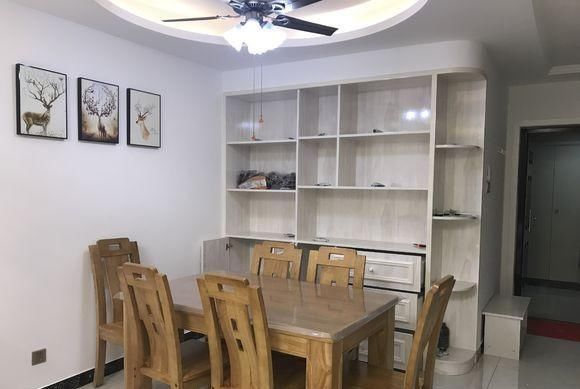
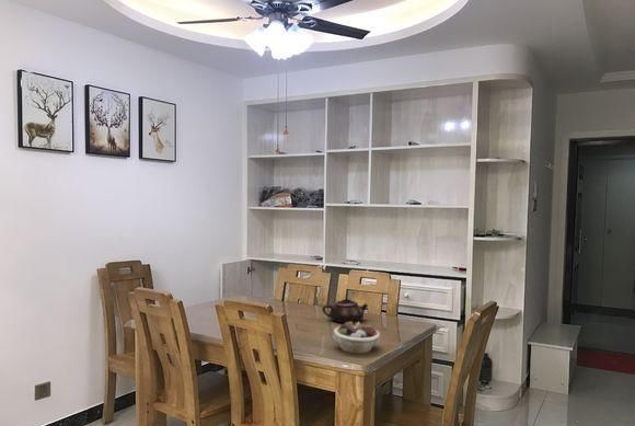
+ succulent planter (356, 336)
+ teapot (345, 309)
